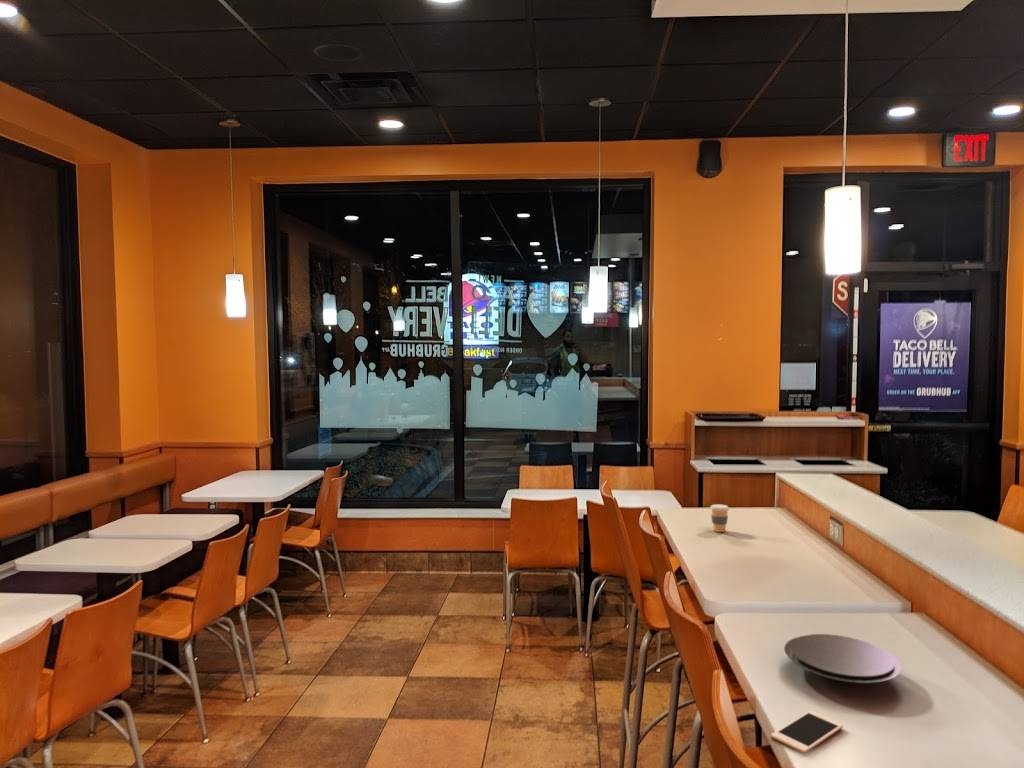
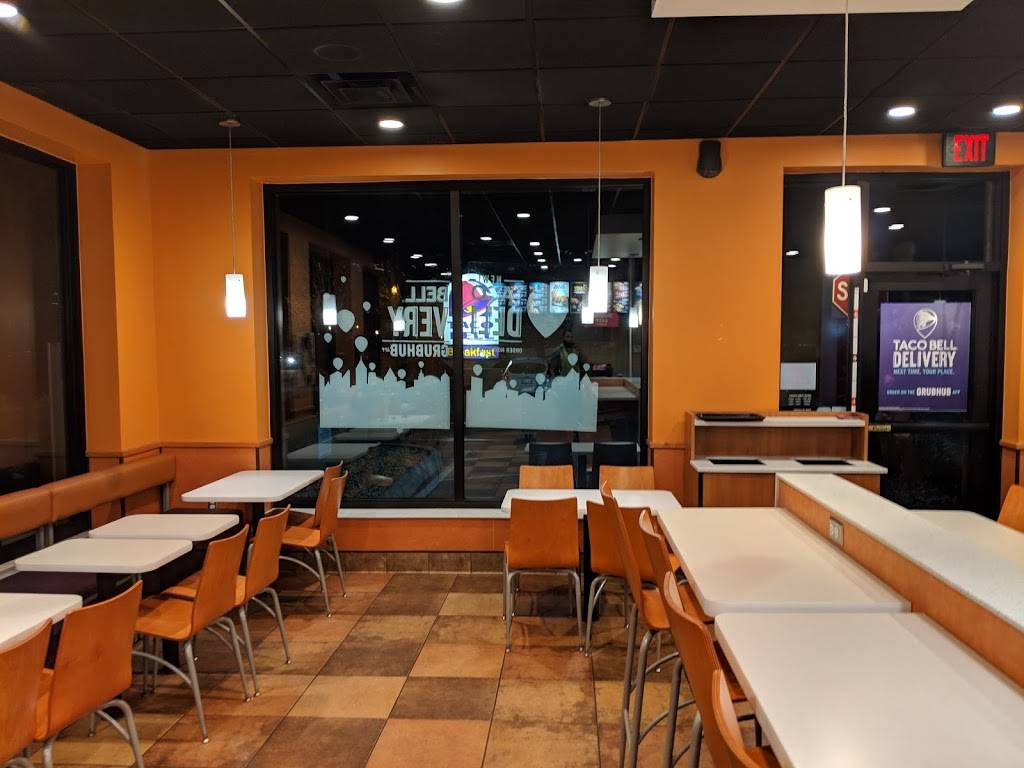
- coffee cup (719, 518)
- plate (840, 663)
- cell phone (807, 730)
